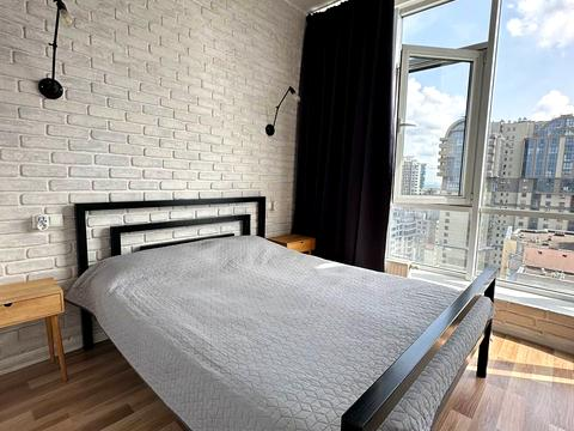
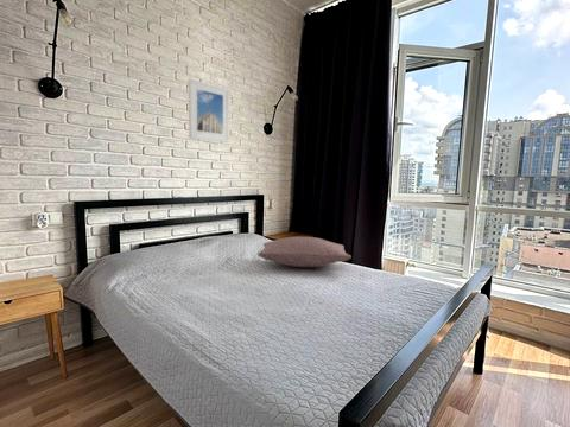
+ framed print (209, 111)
+ pillow (303, 251)
